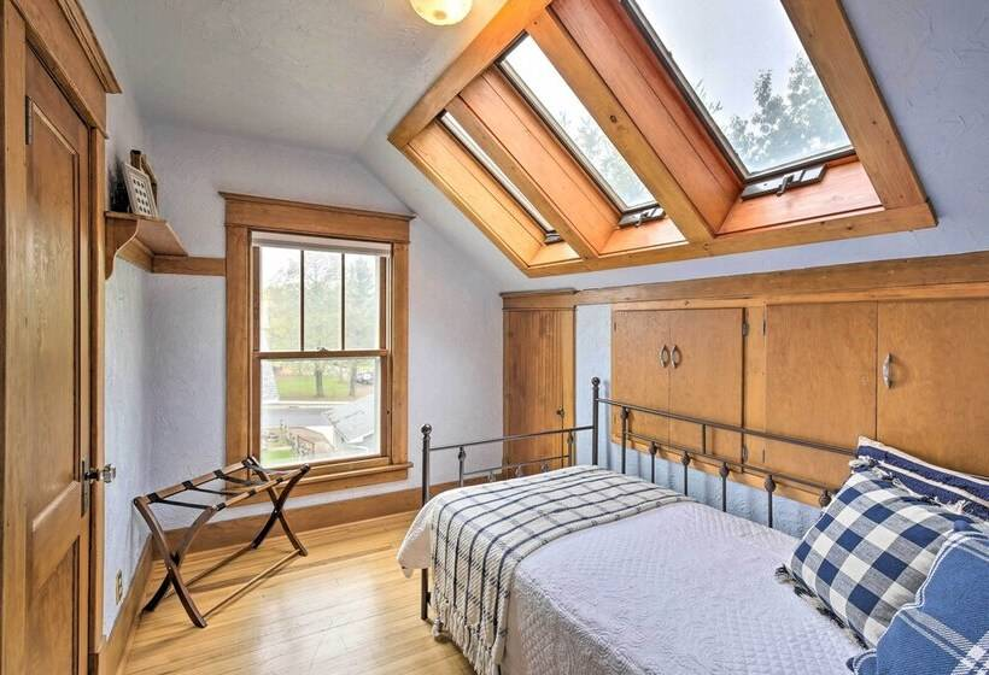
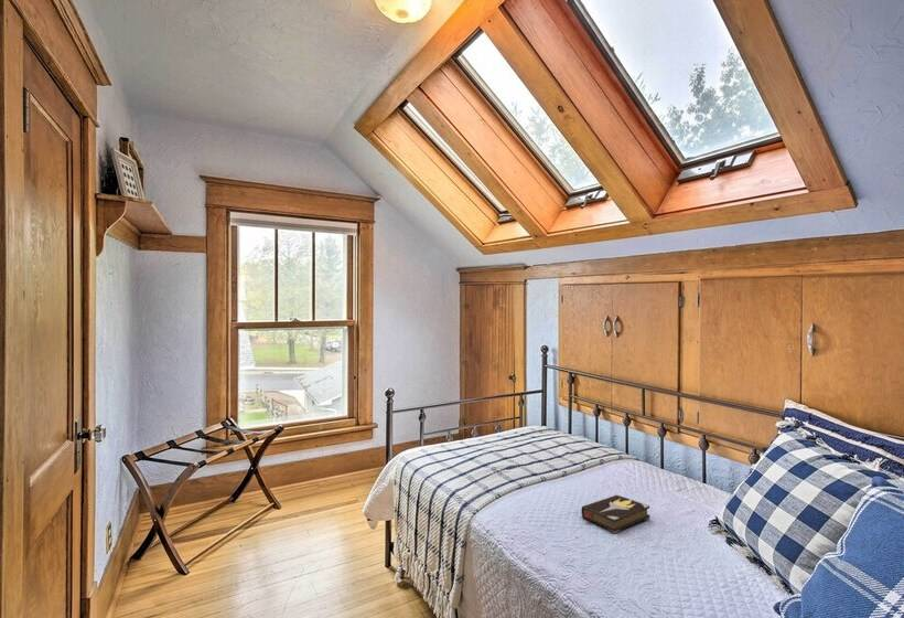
+ hardback book (615, 511)
